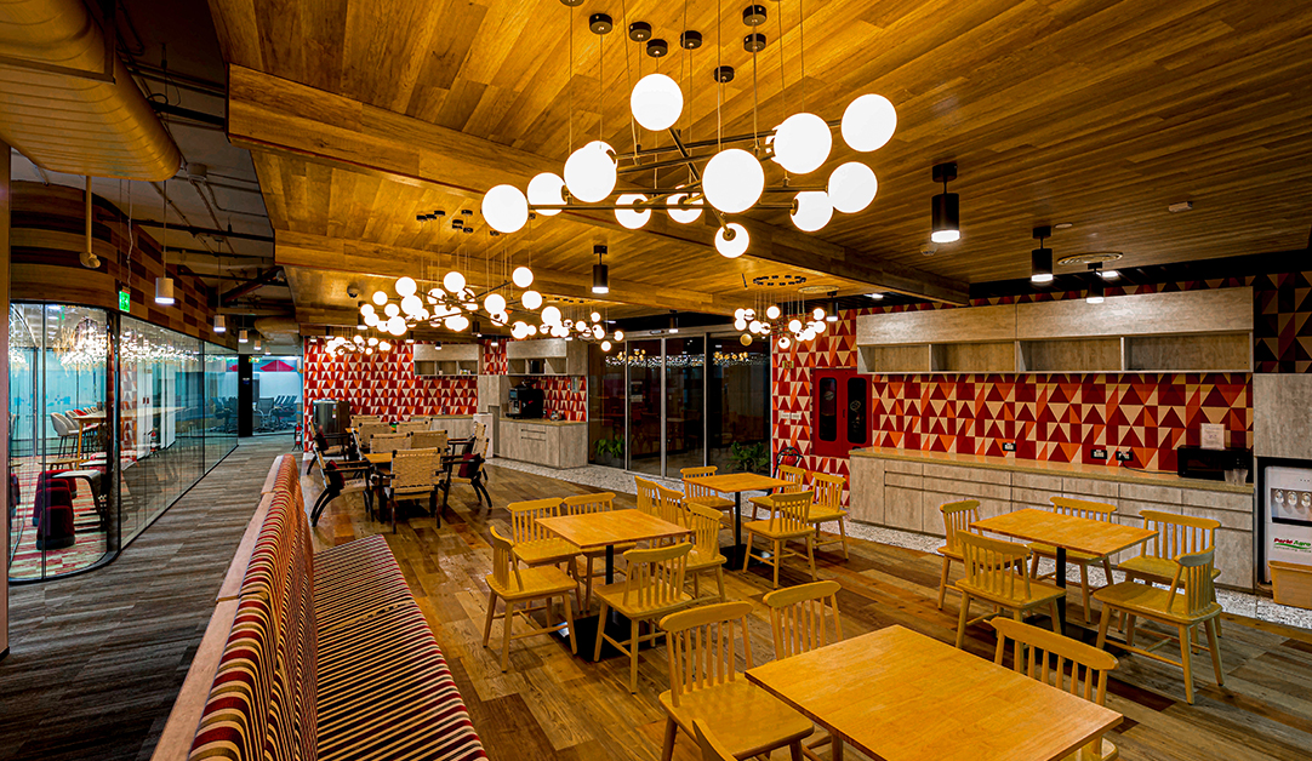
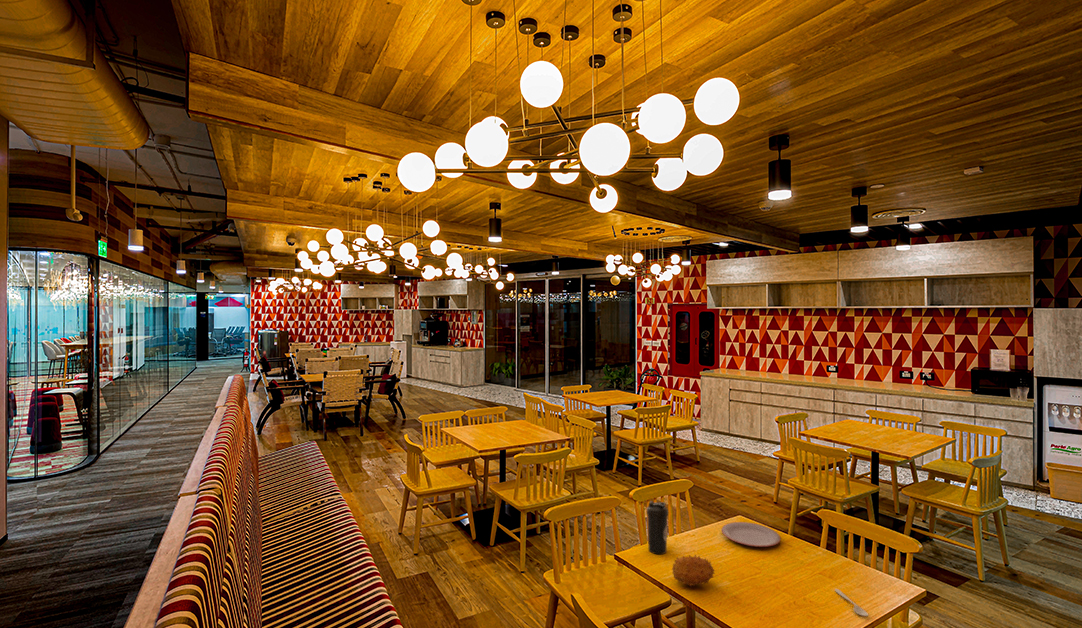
+ fruit (693, 570)
+ water bottle (657, 526)
+ plate (750, 535)
+ spoon (850, 601)
